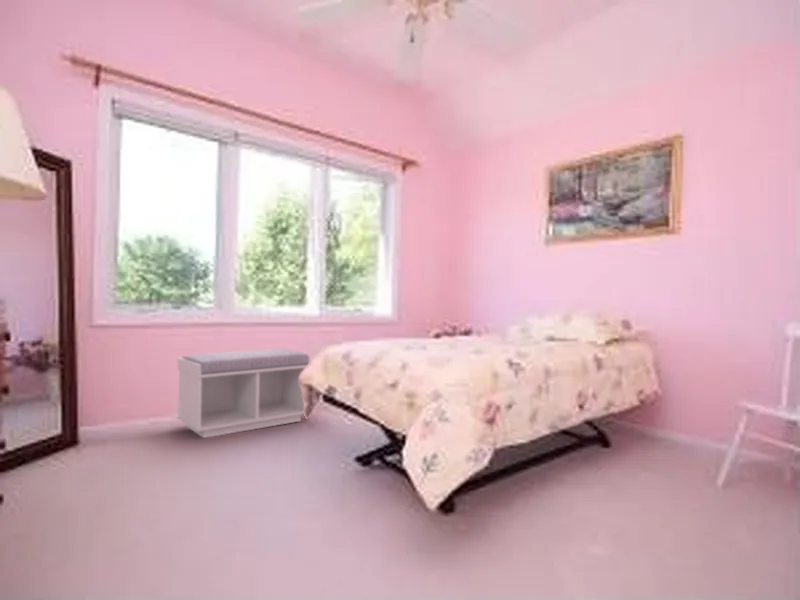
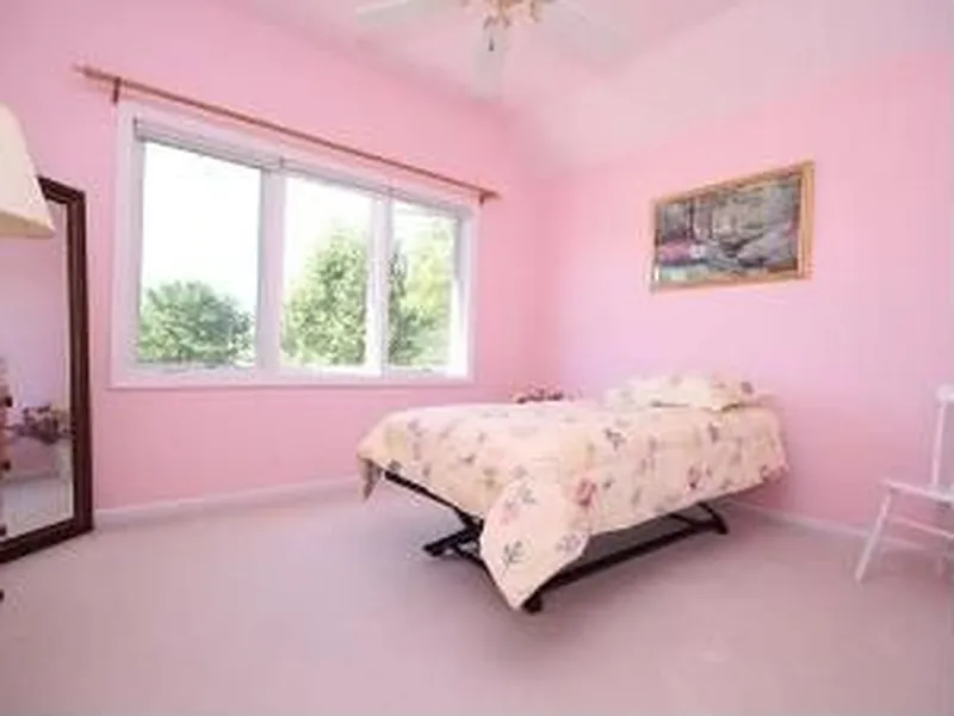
- bench (246, 388)
